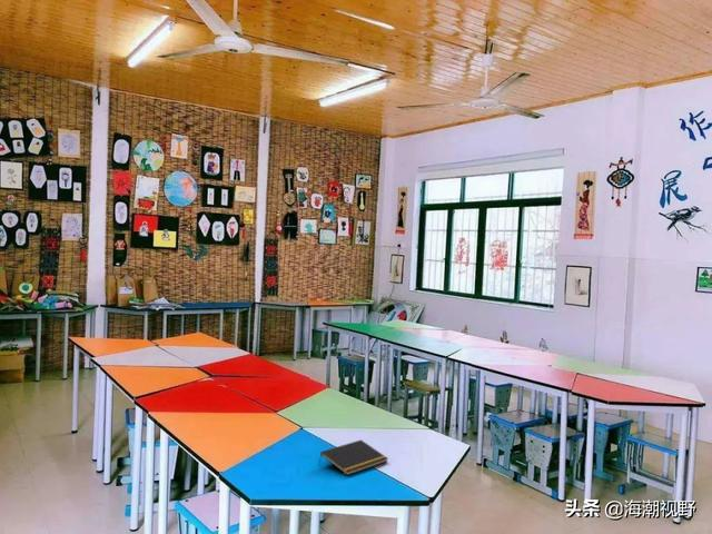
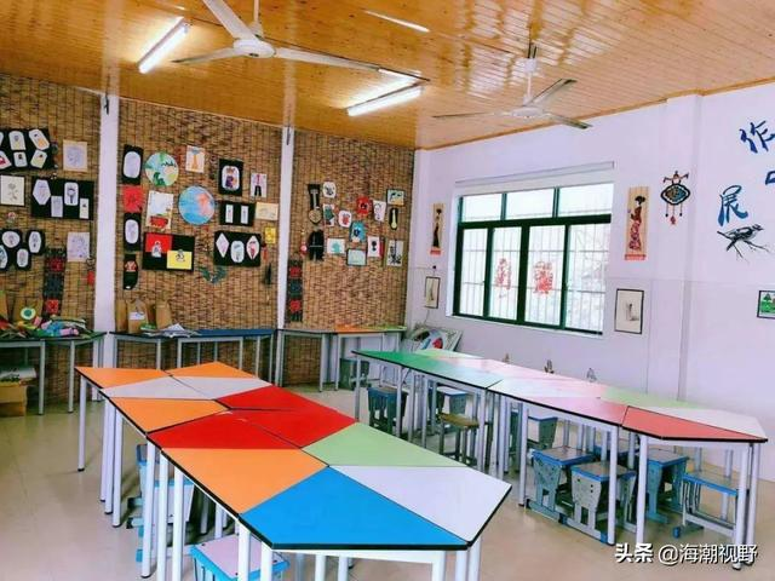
- notepad (354, 456)
